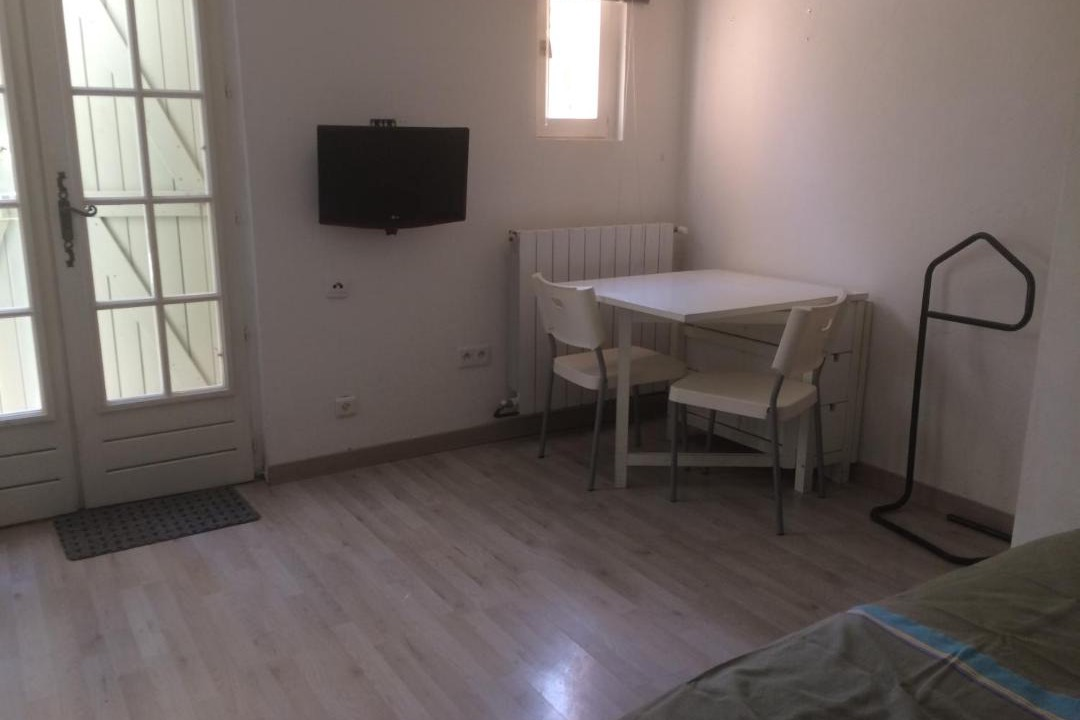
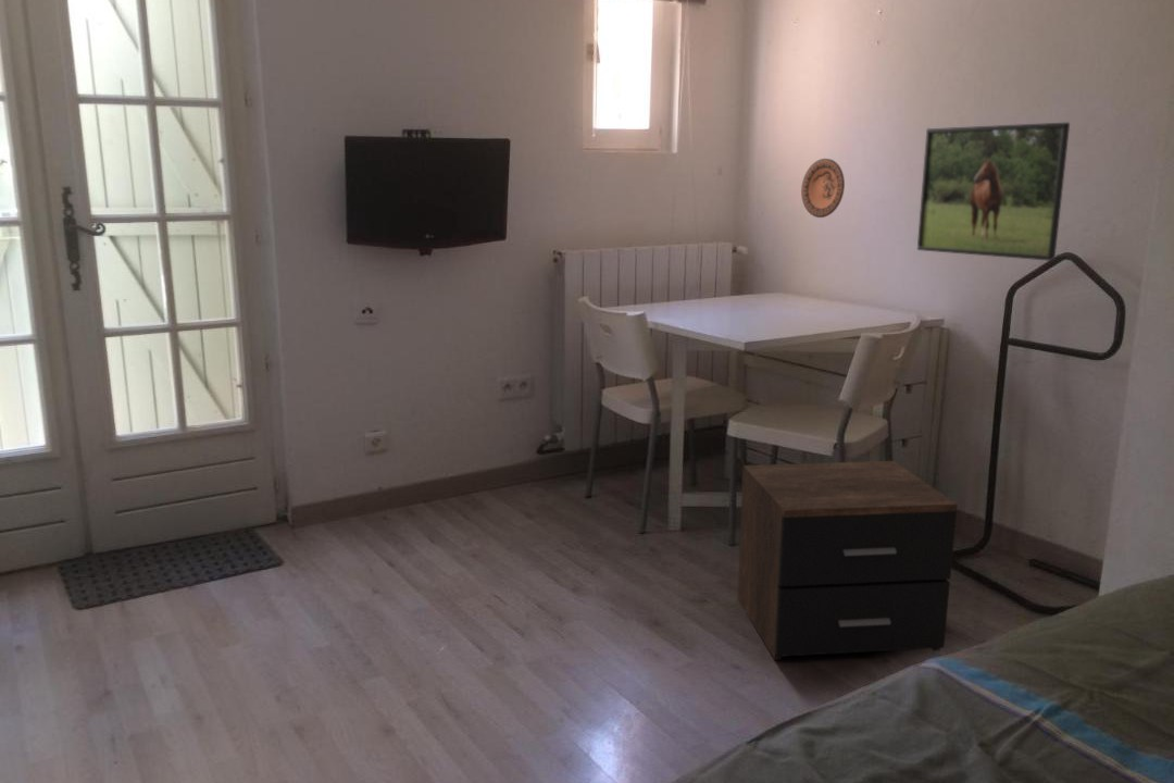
+ nightstand (838, 556)
+ decorative plate (823, 188)
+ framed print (987, 191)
